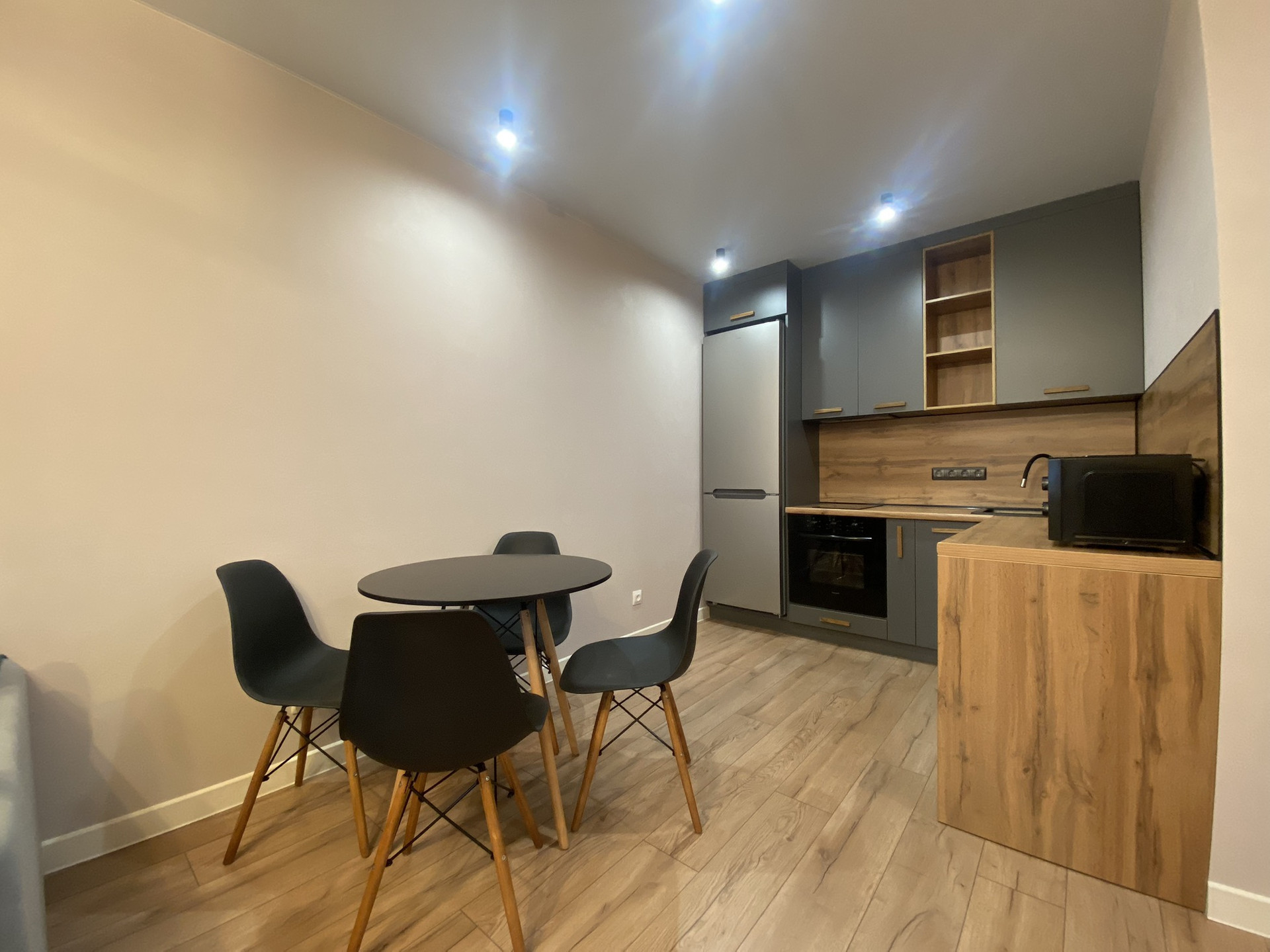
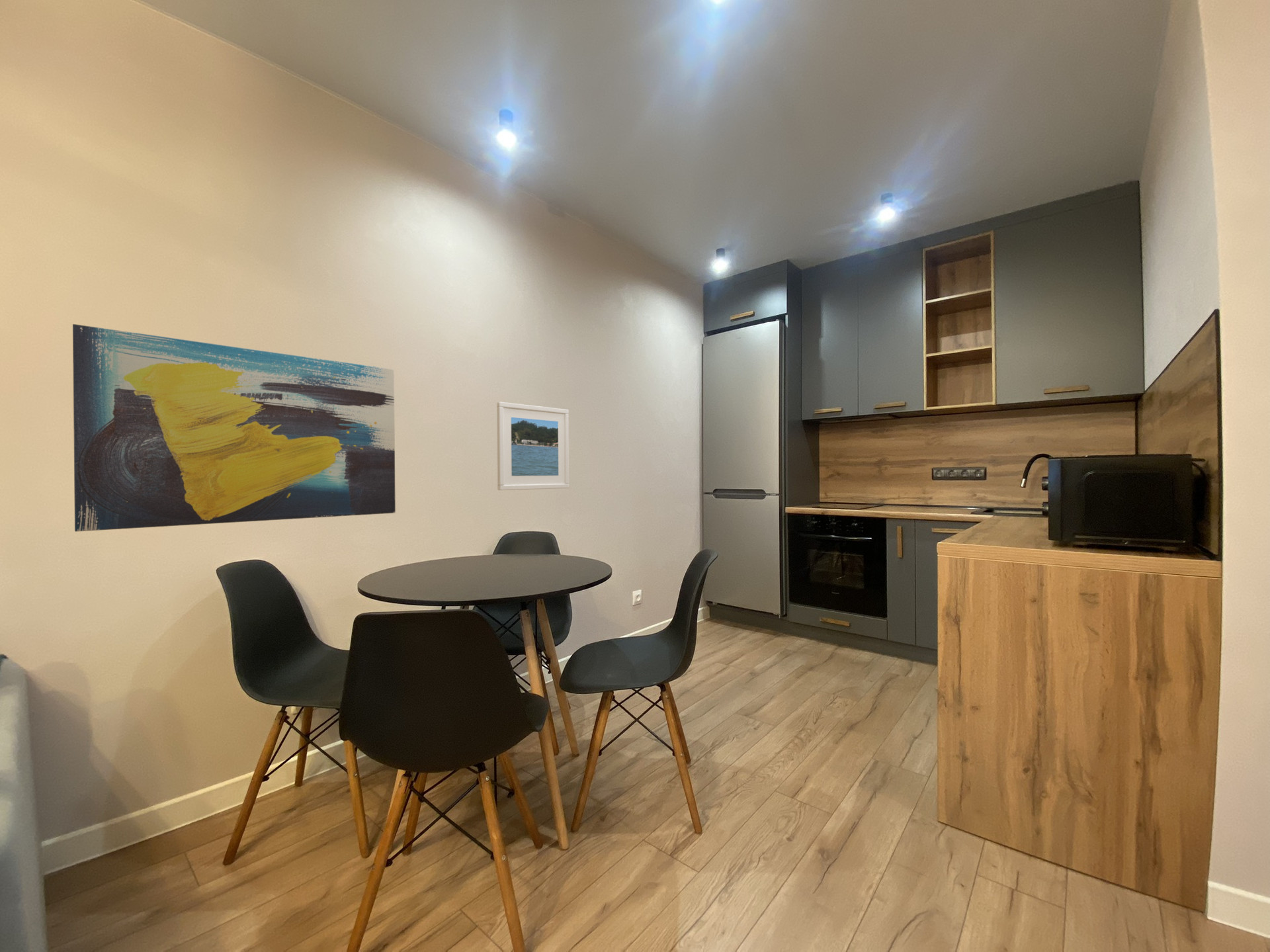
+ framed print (535, 447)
+ wall art (262, 436)
